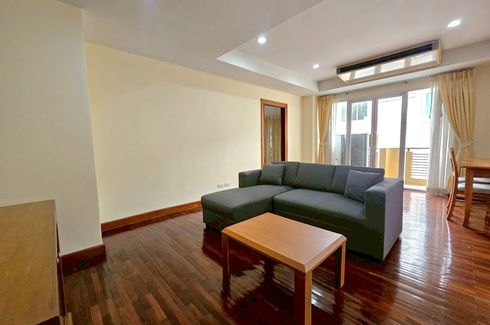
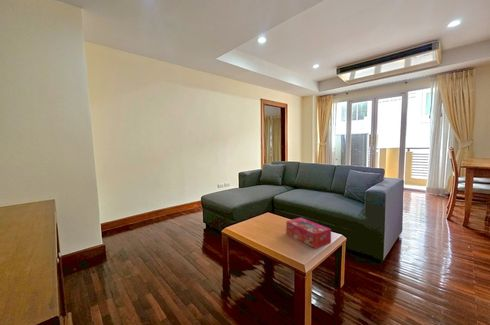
+ tissue box (307, 231)
